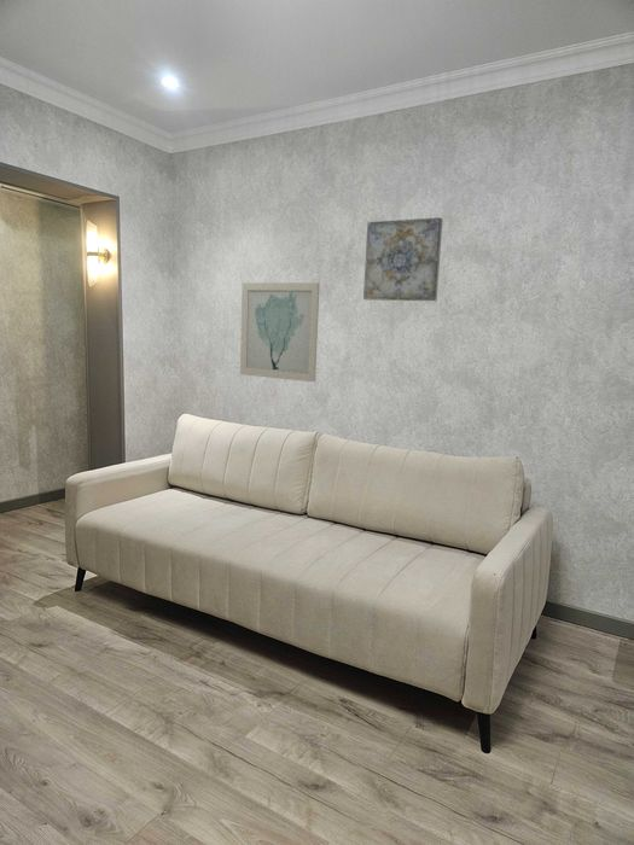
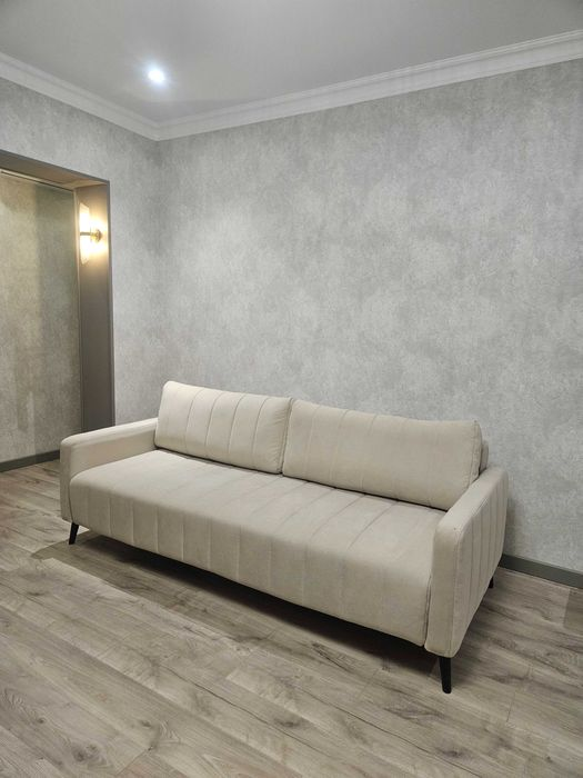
- wall art (278, 331)
- wall art (401, 260)
